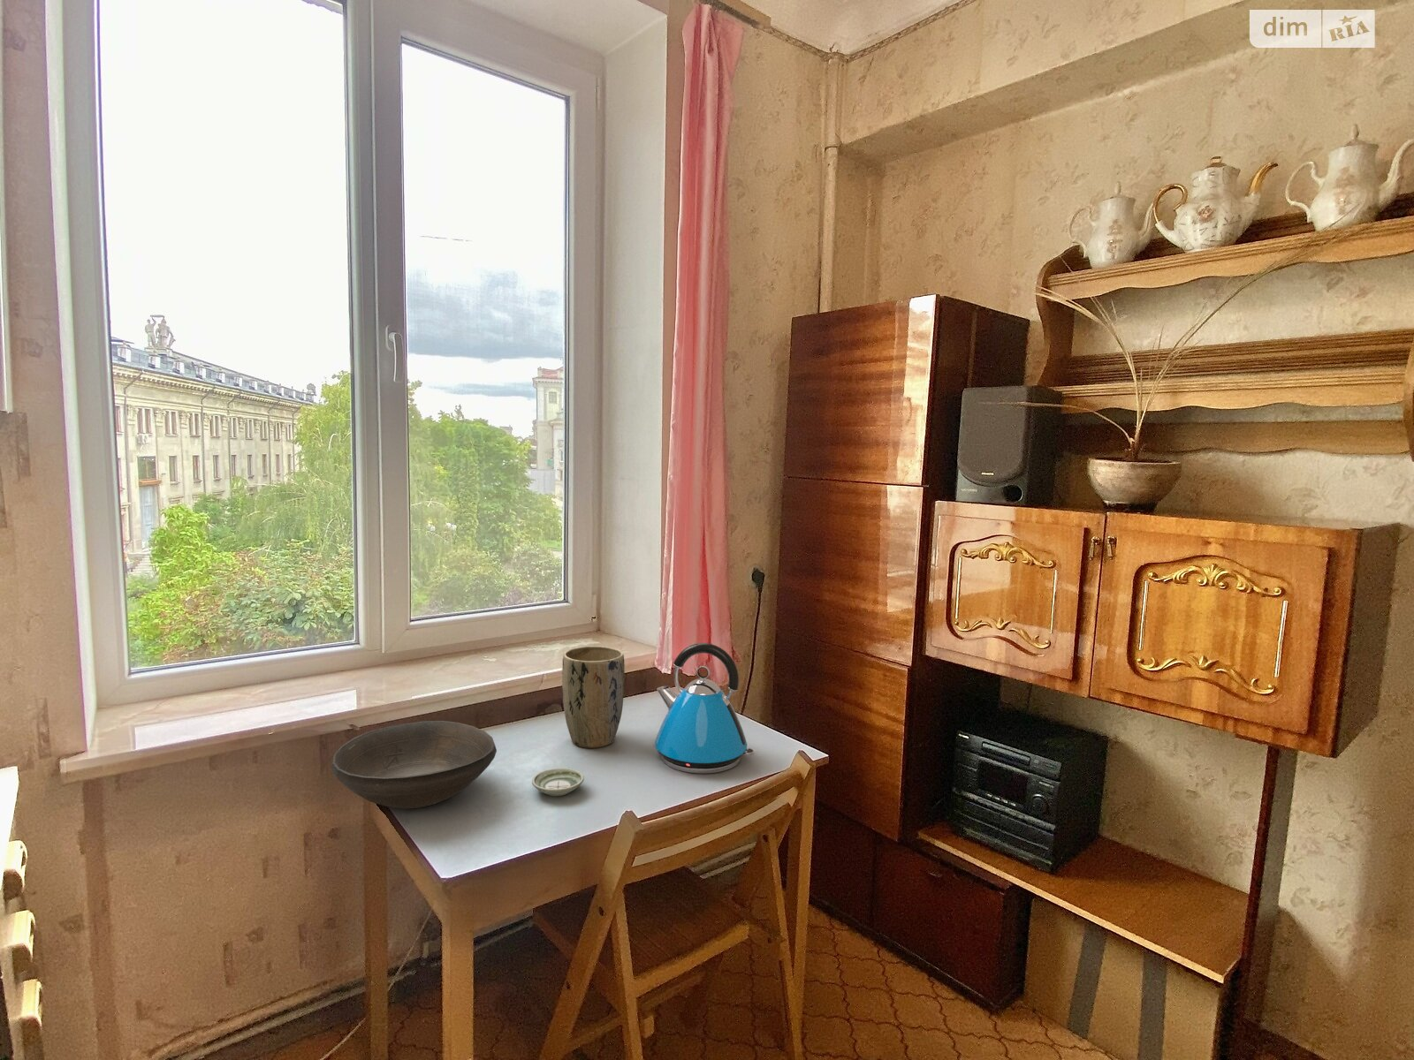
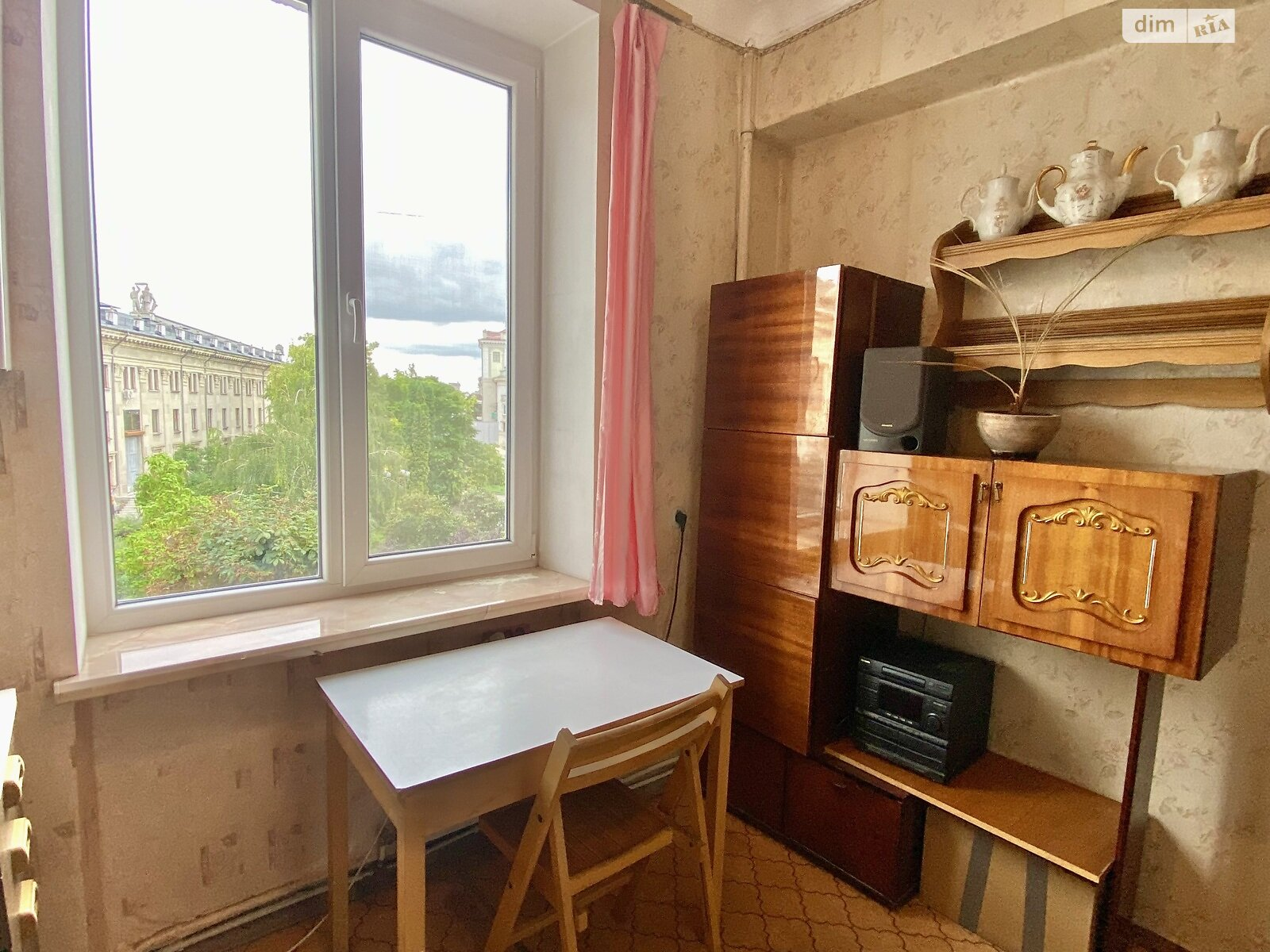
- plant pot (593, 696)
- saucer (558, 784)
- bowl (418, 771)
- kettle (705, 700)
